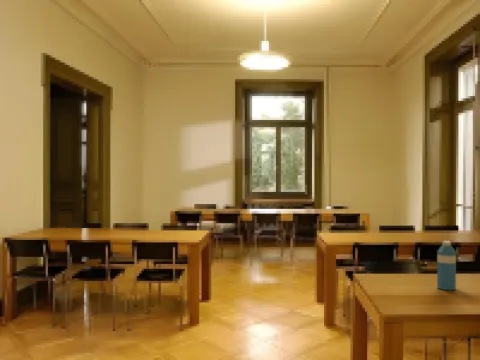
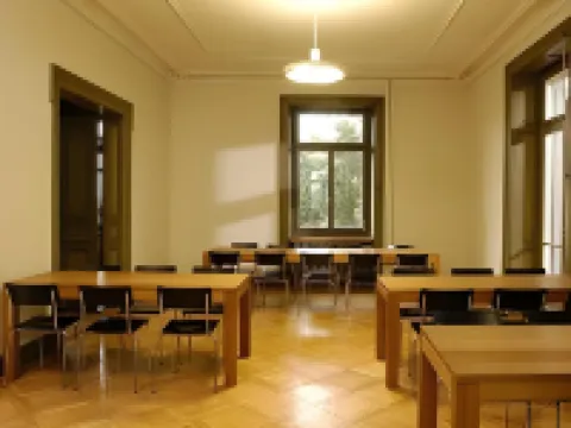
- water bottle (446, 264)
